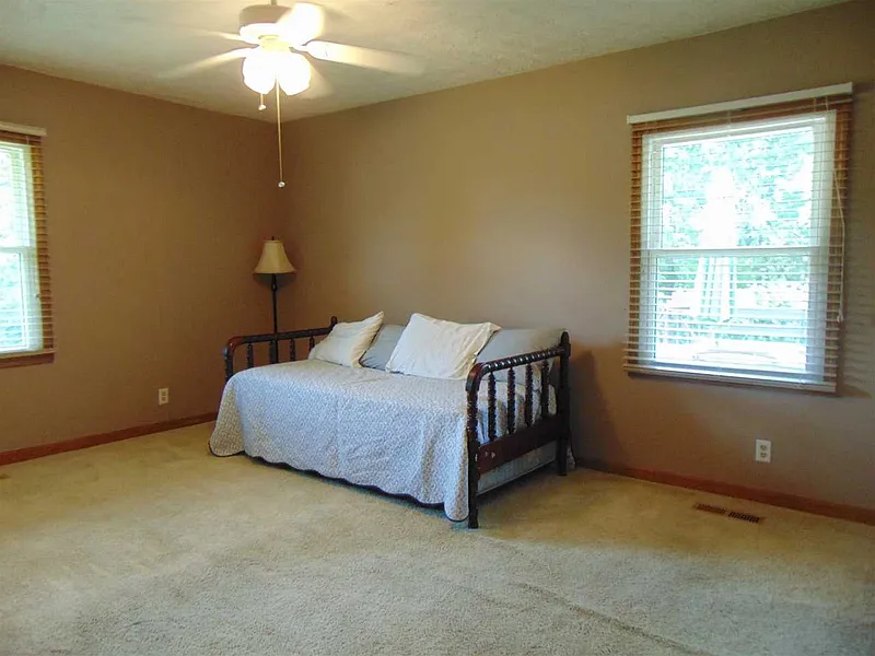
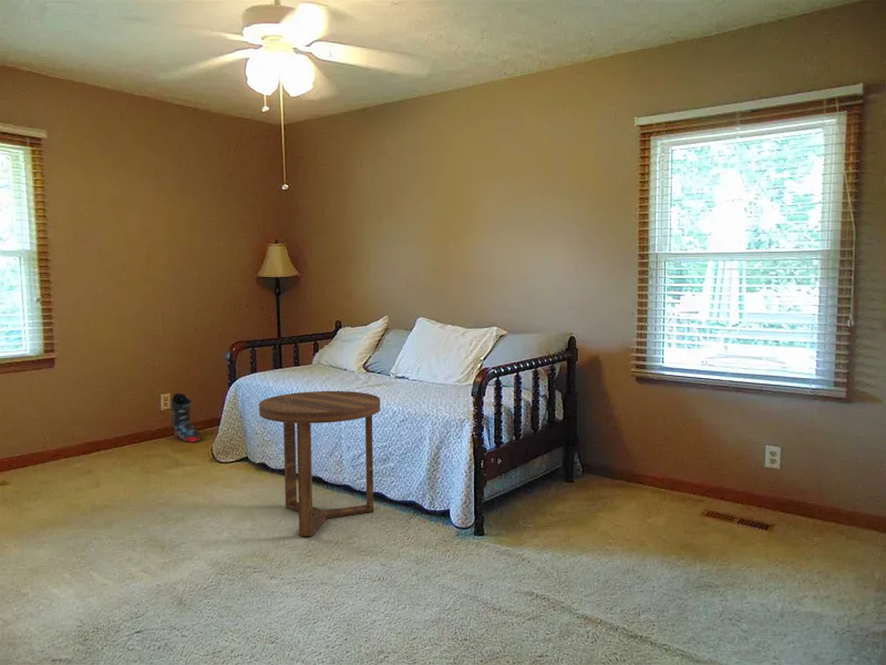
+ ski boot (185, 416)
+ side table (310, 459)
